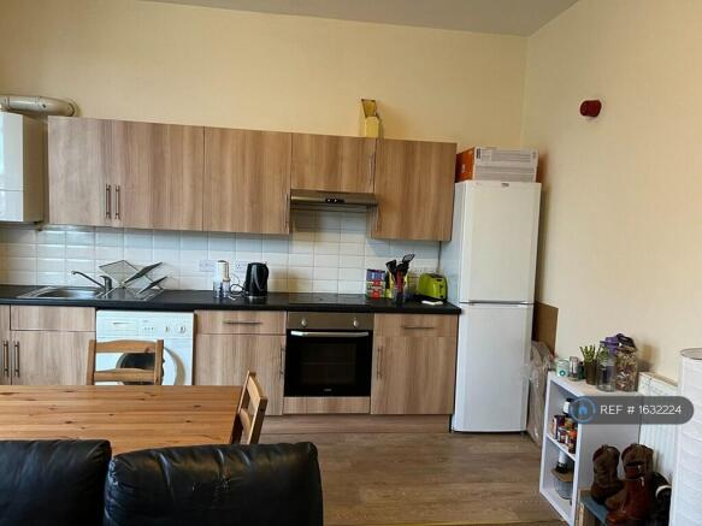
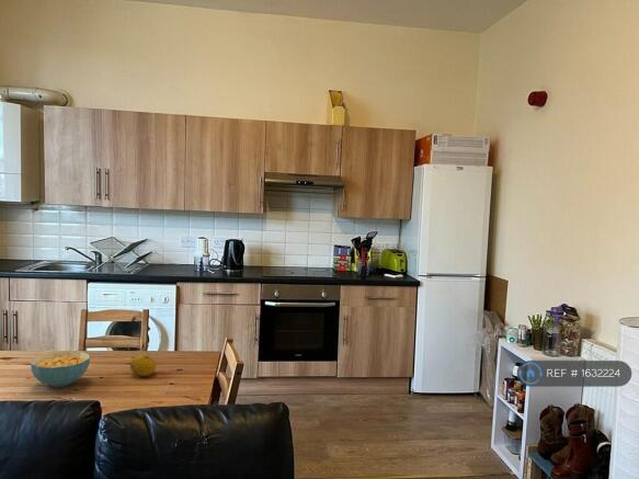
+ fruit (142, 365)
+ cereal bowl (60, 370)
